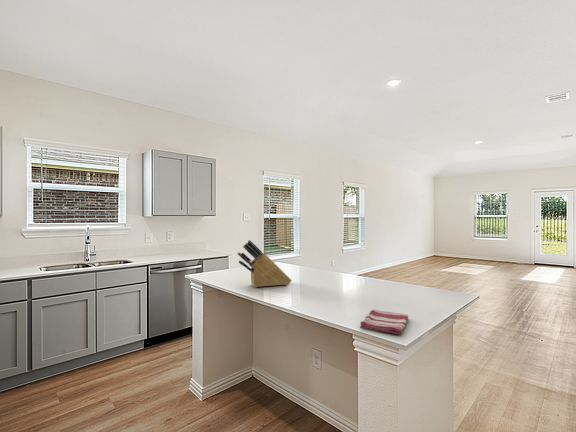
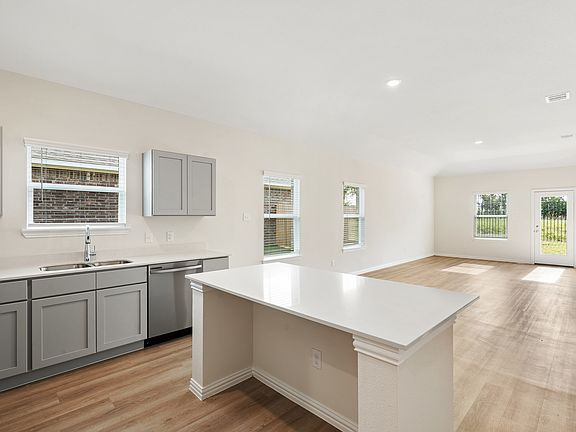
- knife block (264, 262)
- dish towel (385, 320)
